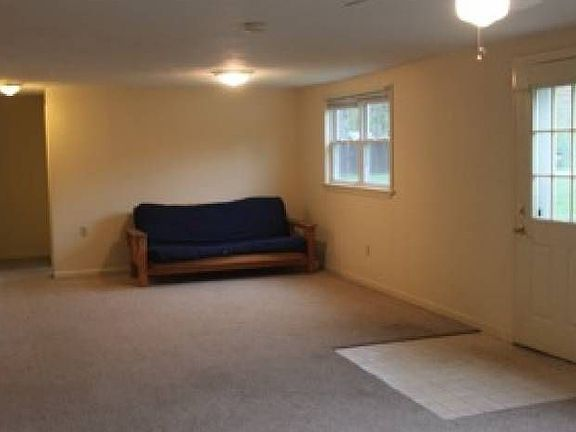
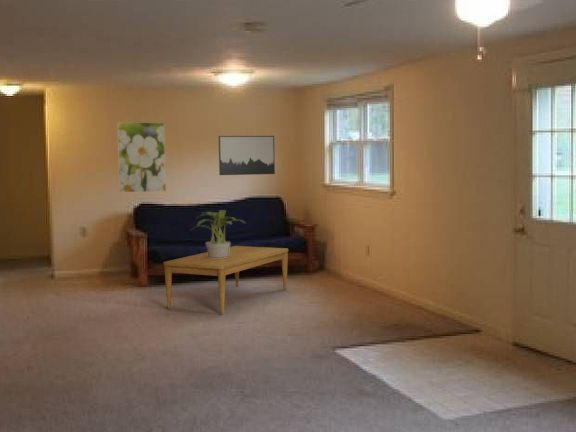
+ coffee table (230, 273)
+ potted plant (218, 233)
+ wall art (247, 155)
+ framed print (141, 157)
